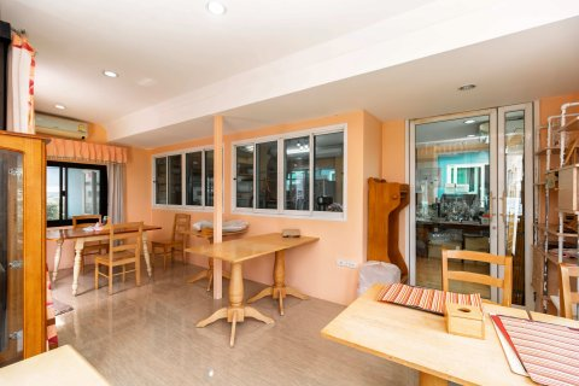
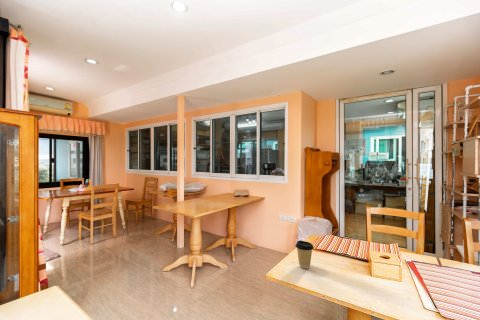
+ coffee cup (304, 254)
